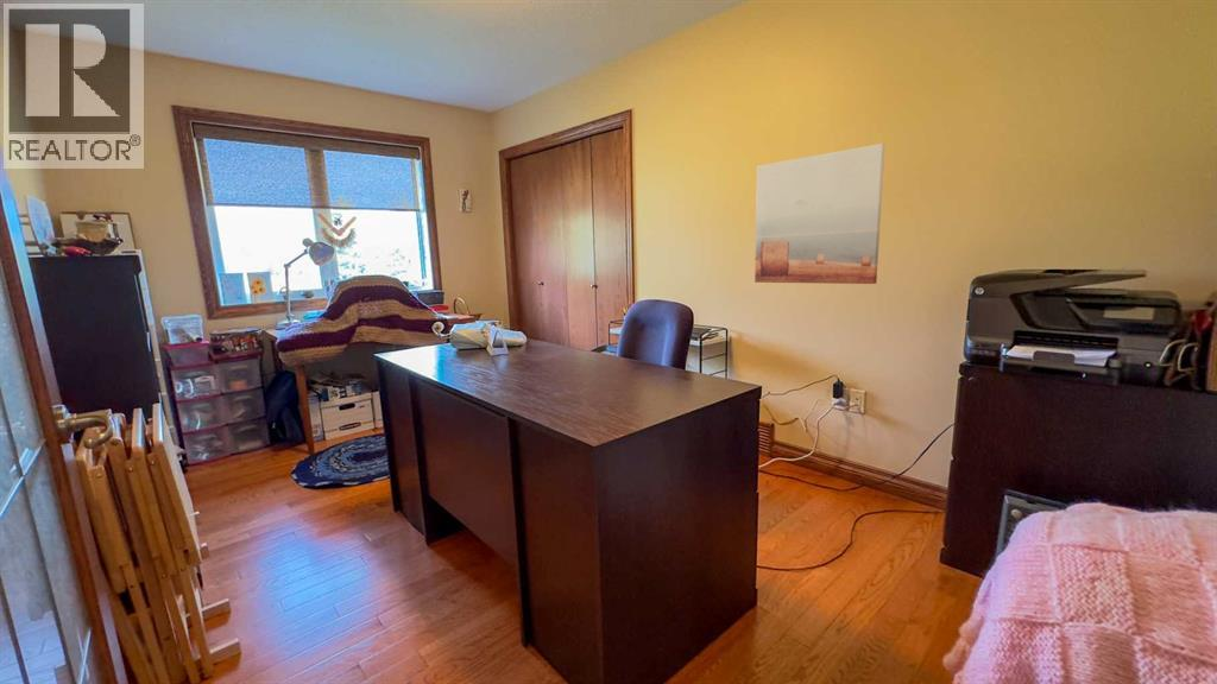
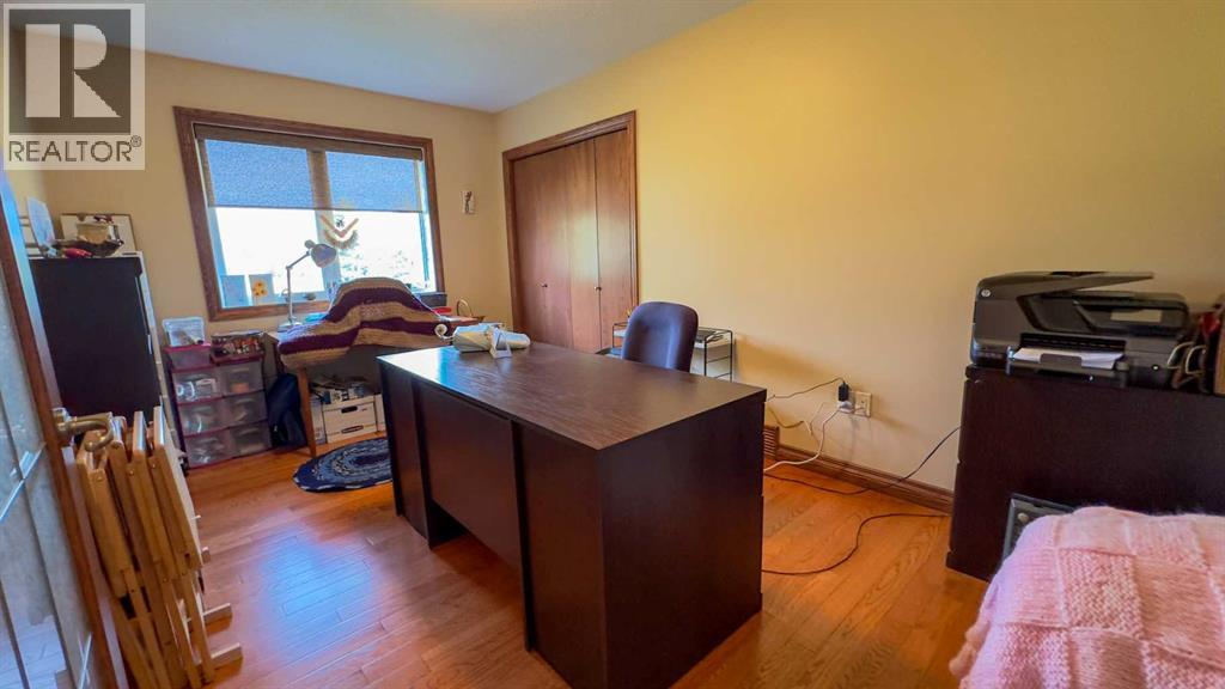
- wall art (813, 221)
